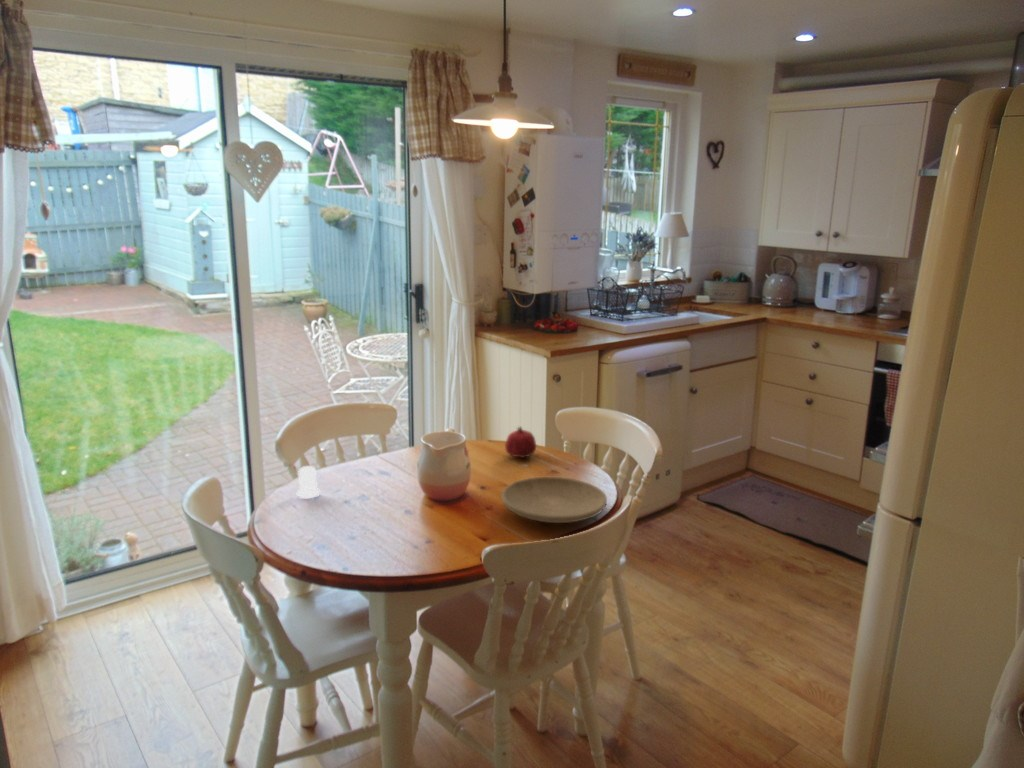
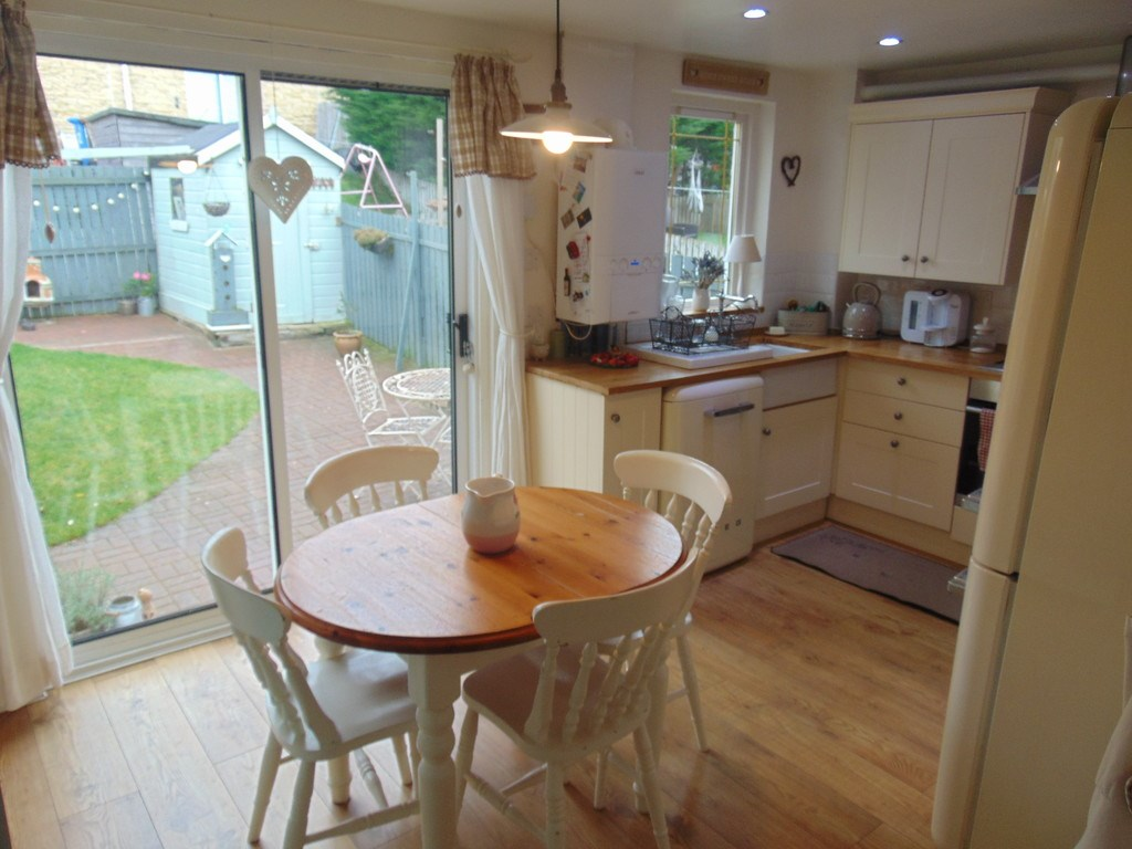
- salt shaker (307, 480)
- plate (553, 503)
- fruit (520, 441)
